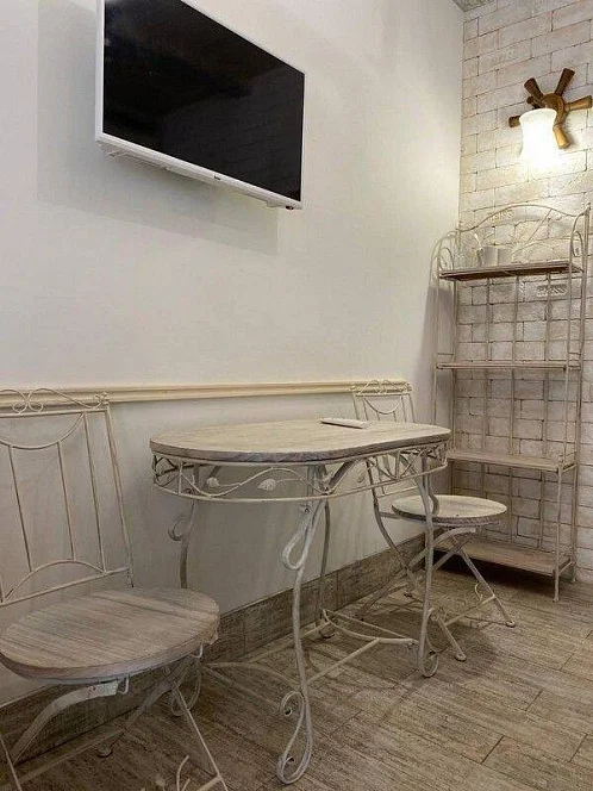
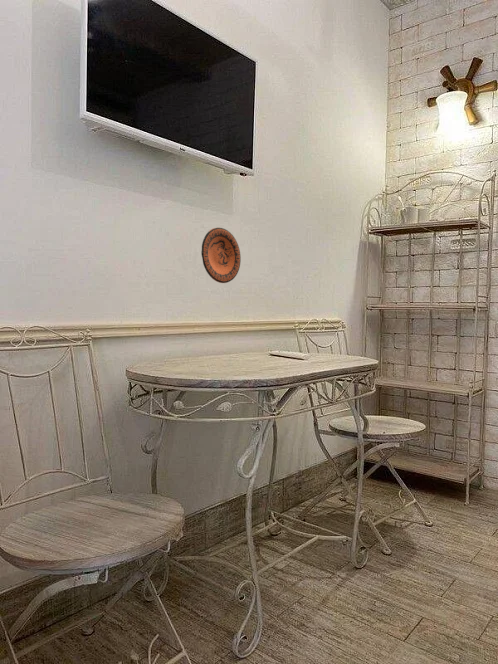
+ decorative plate (221, 255)
